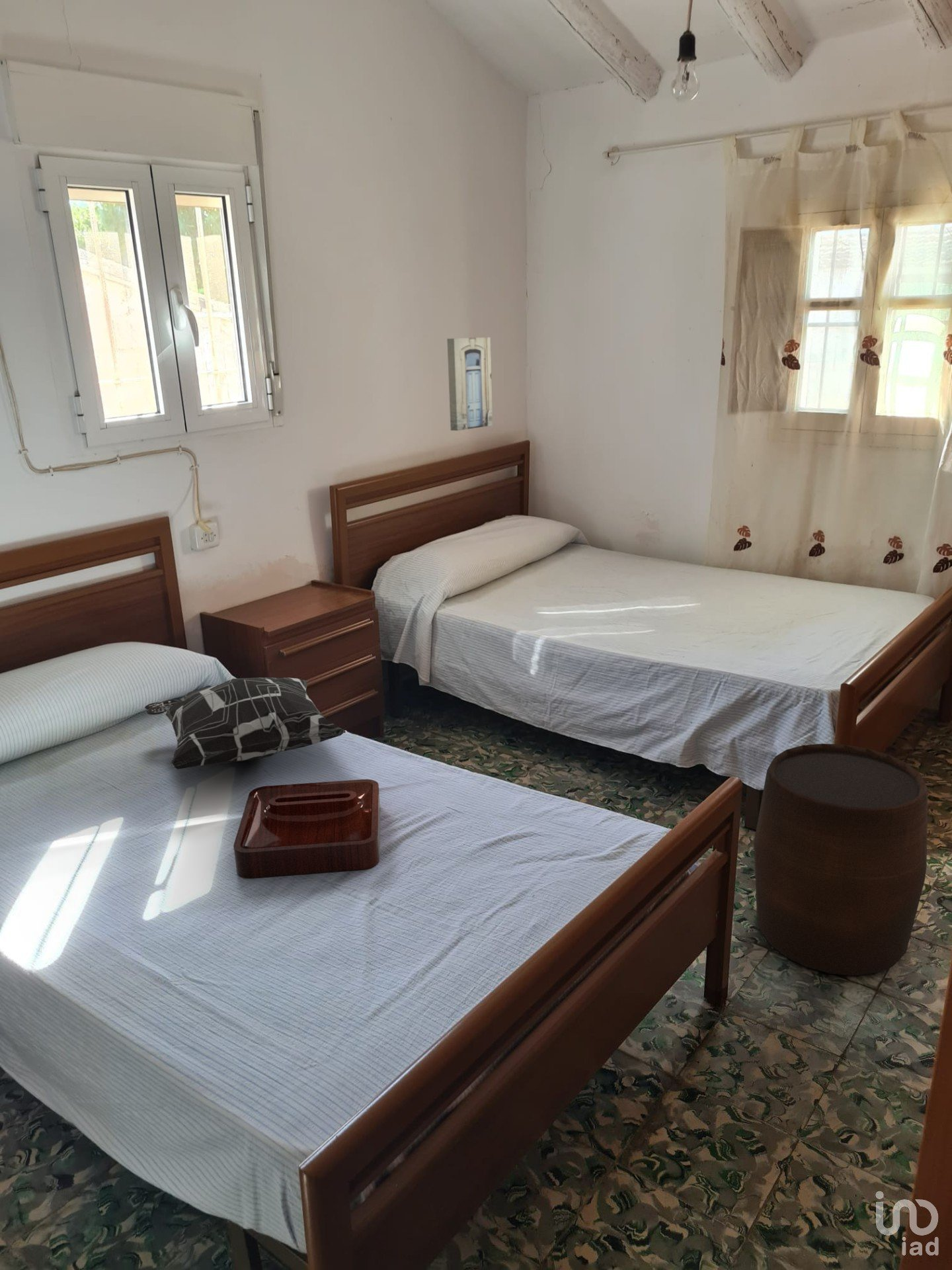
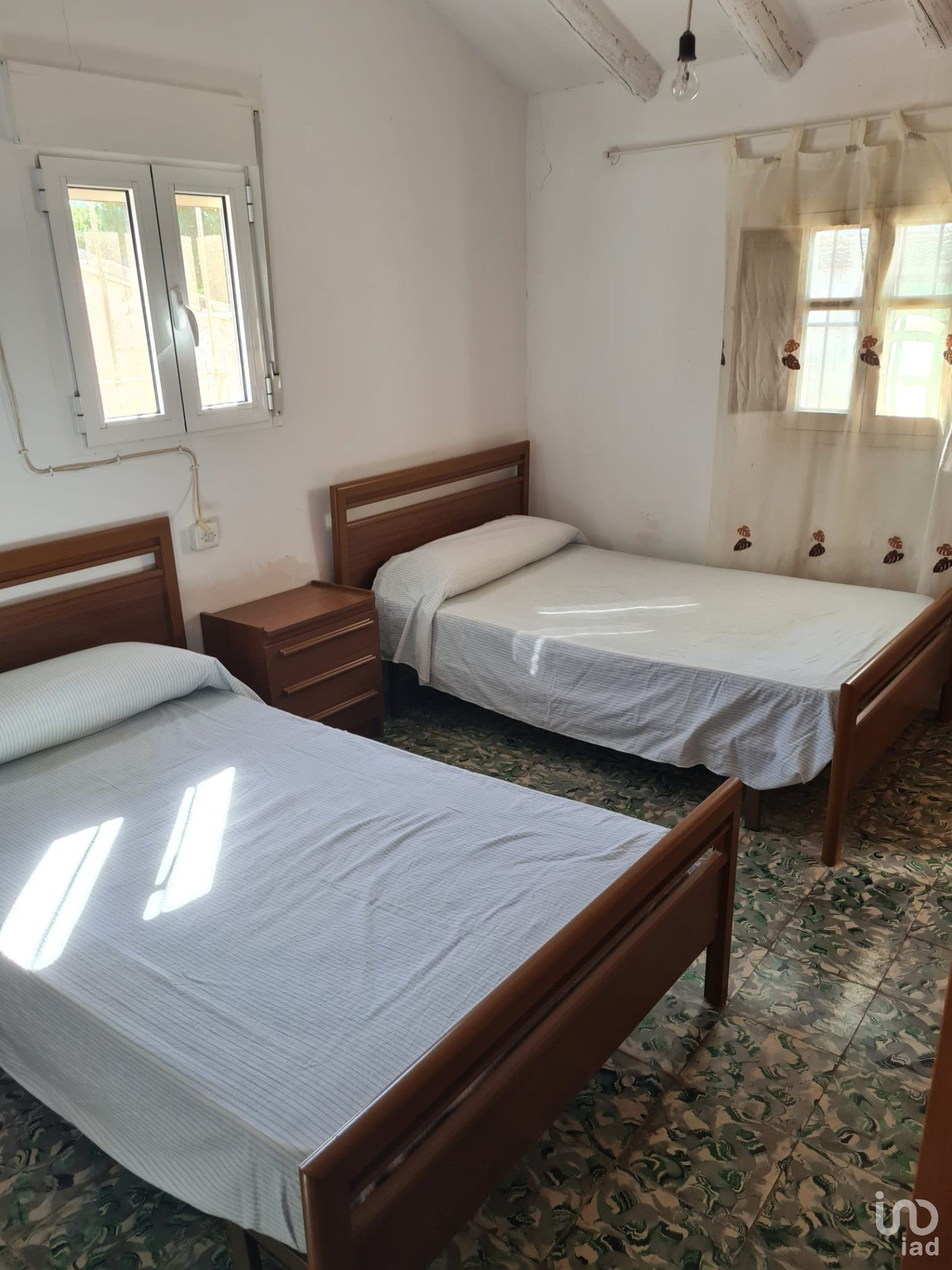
- stool (838, 855)
- wall art (470, 383)
- decorative pillow (241, 718)
- decorative tray (311, 825)
